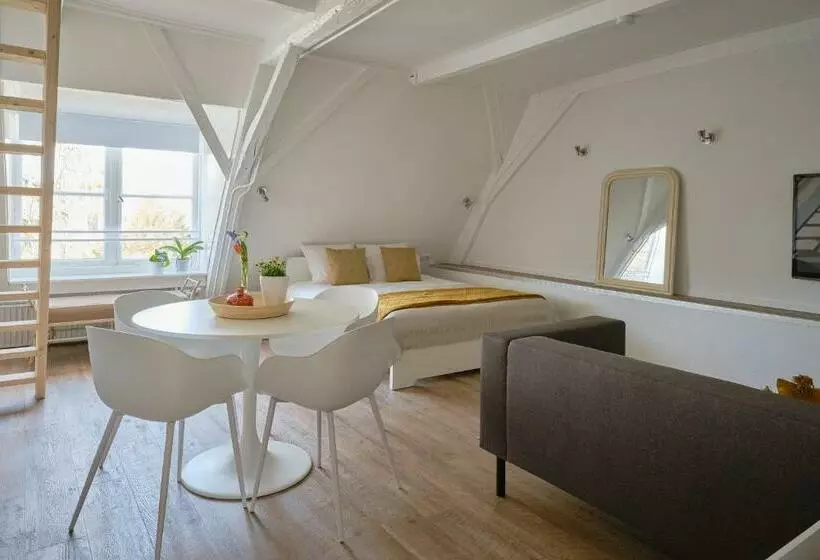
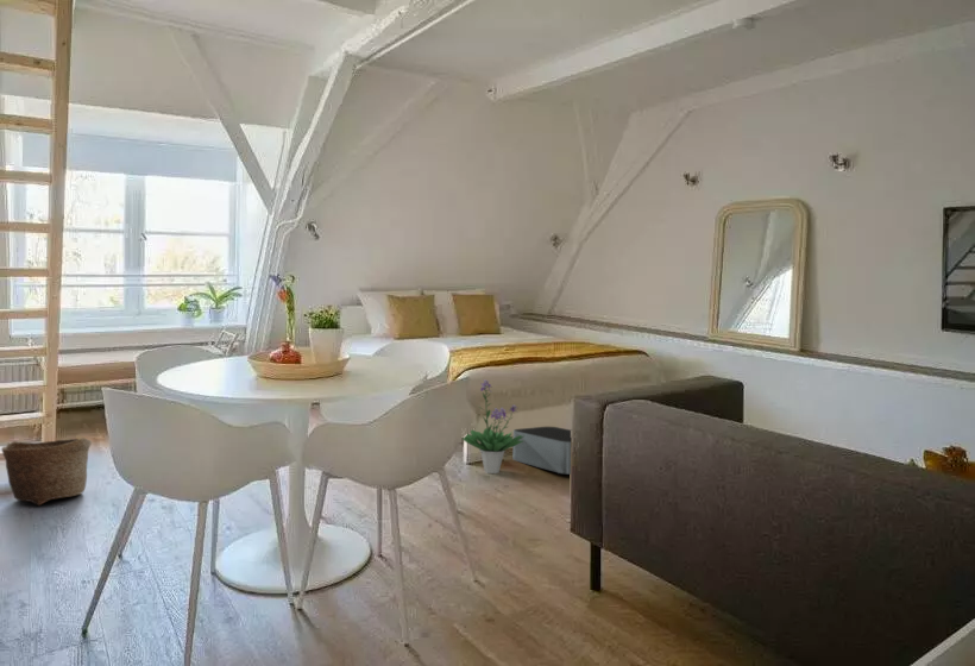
+ potted plant (491, 425)
+ basket (46, 466)
+ storage bin (558, 448)
